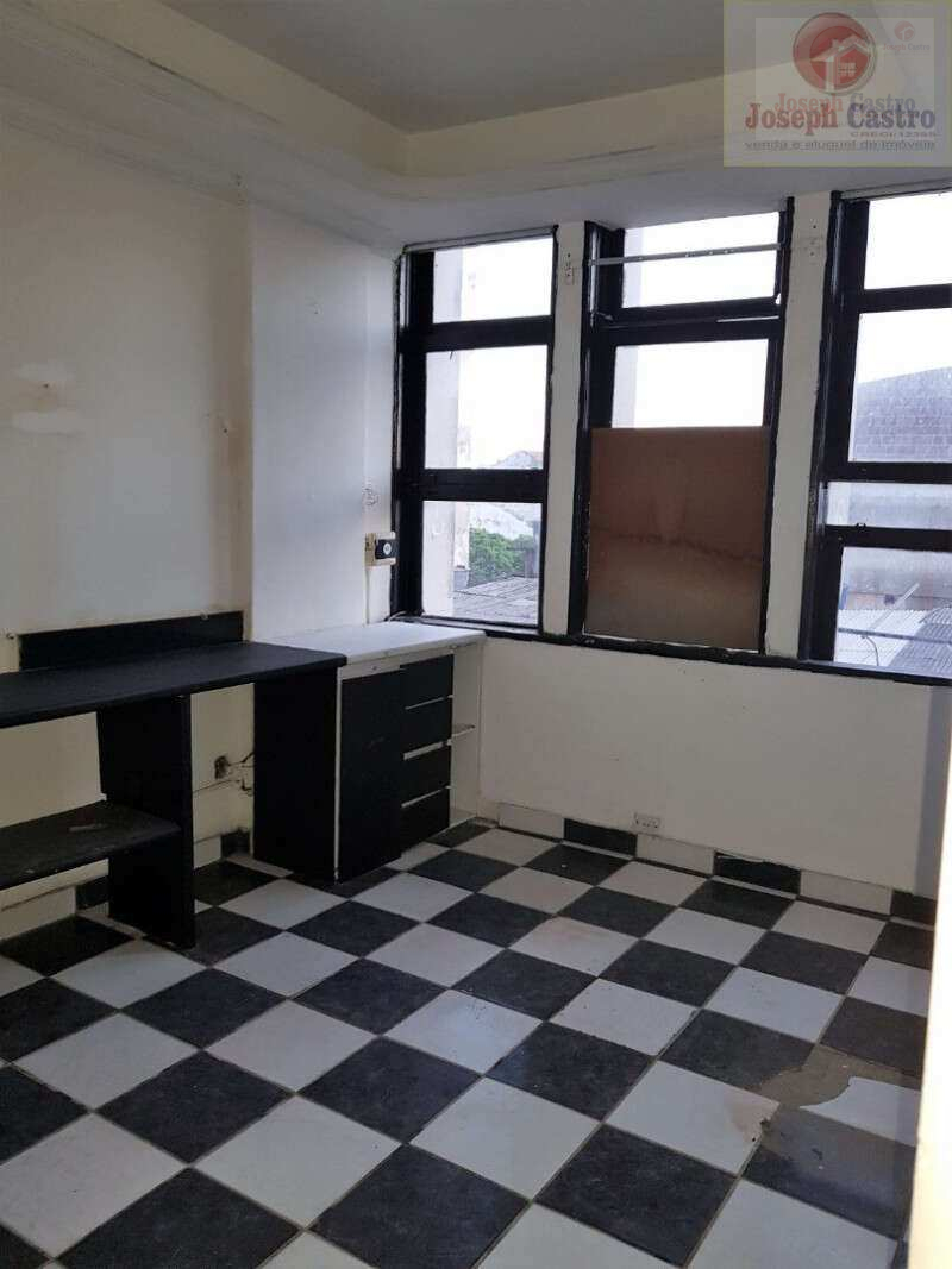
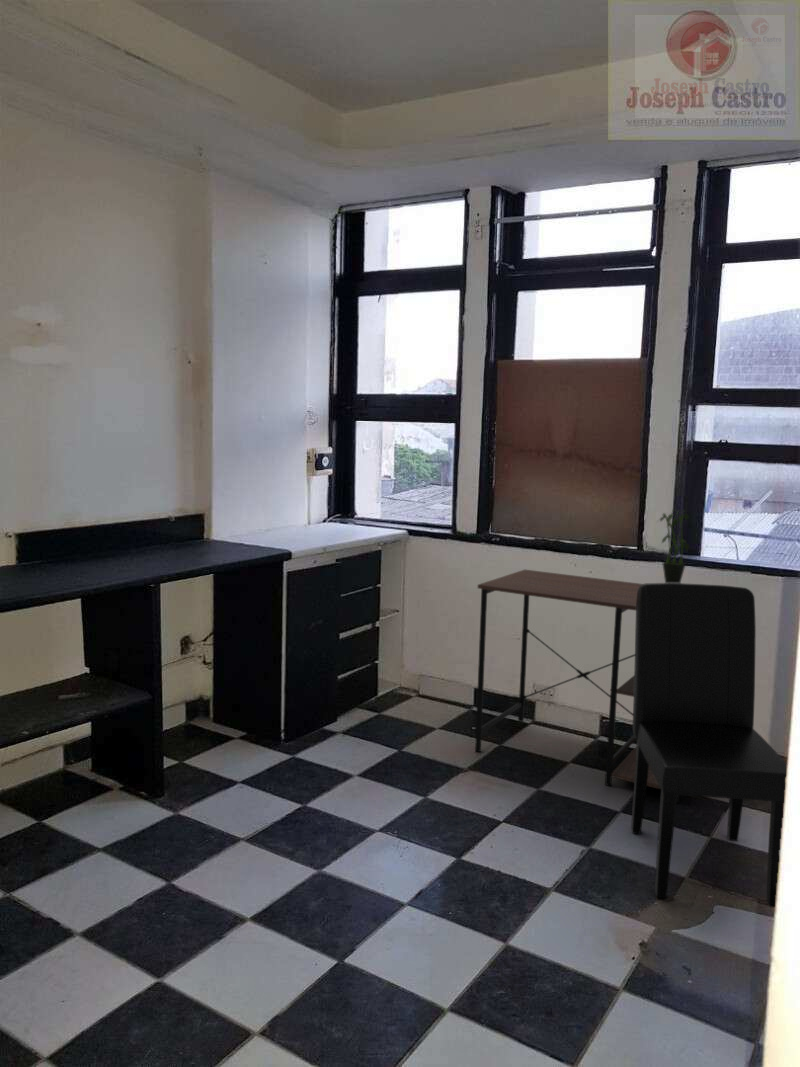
+ chair (705, 731)
+ desk (593, 671)
+ potted plant (671, 549)
